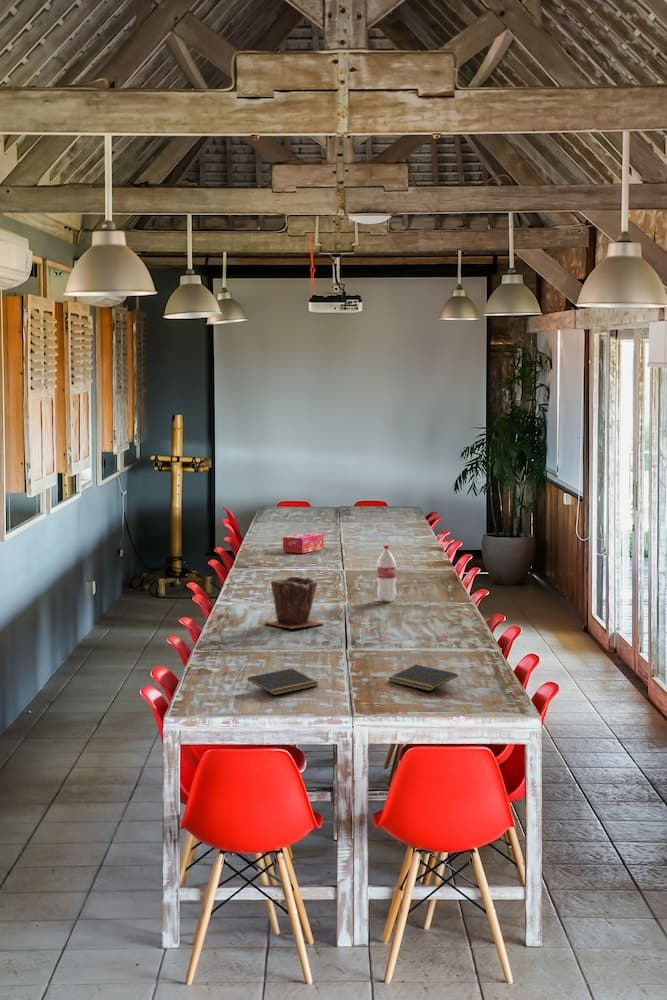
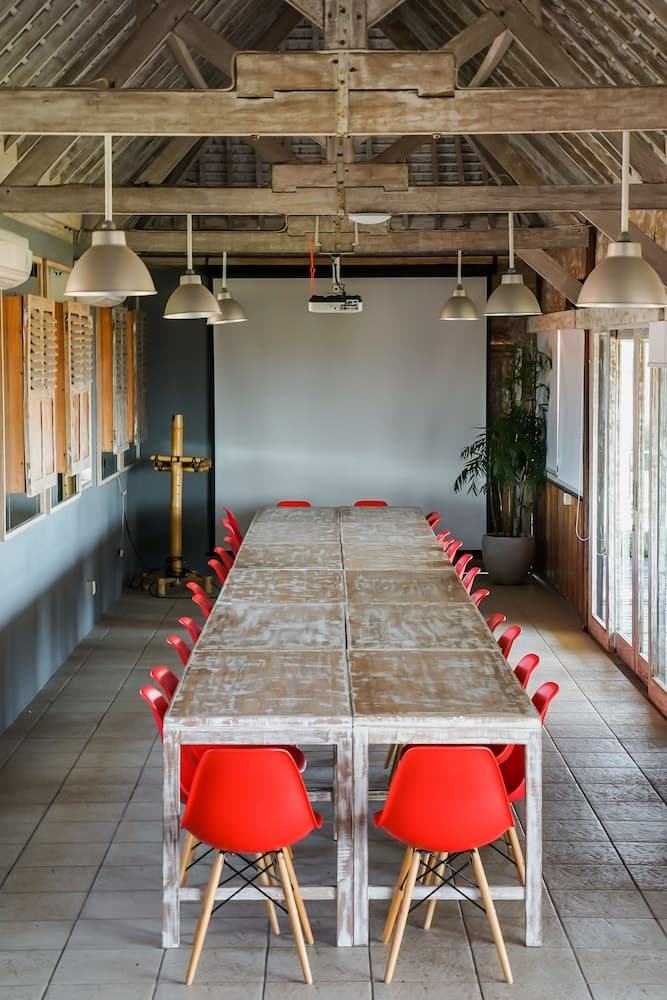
- notepad (283, 681)
- tissue box (303, 543)
- plant pot (294, 601)
- bottle (386, 573)
- notepad (422, 677)
